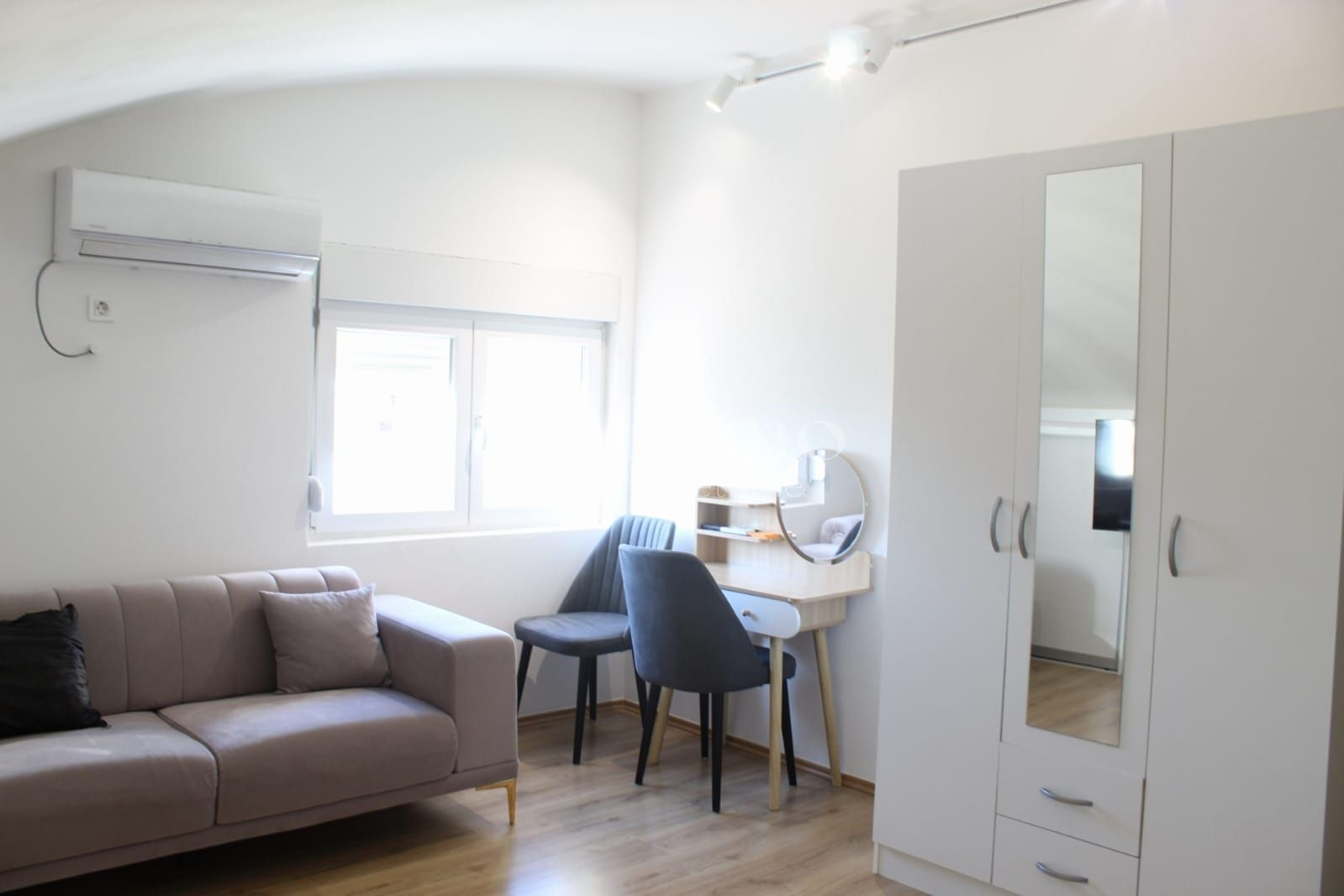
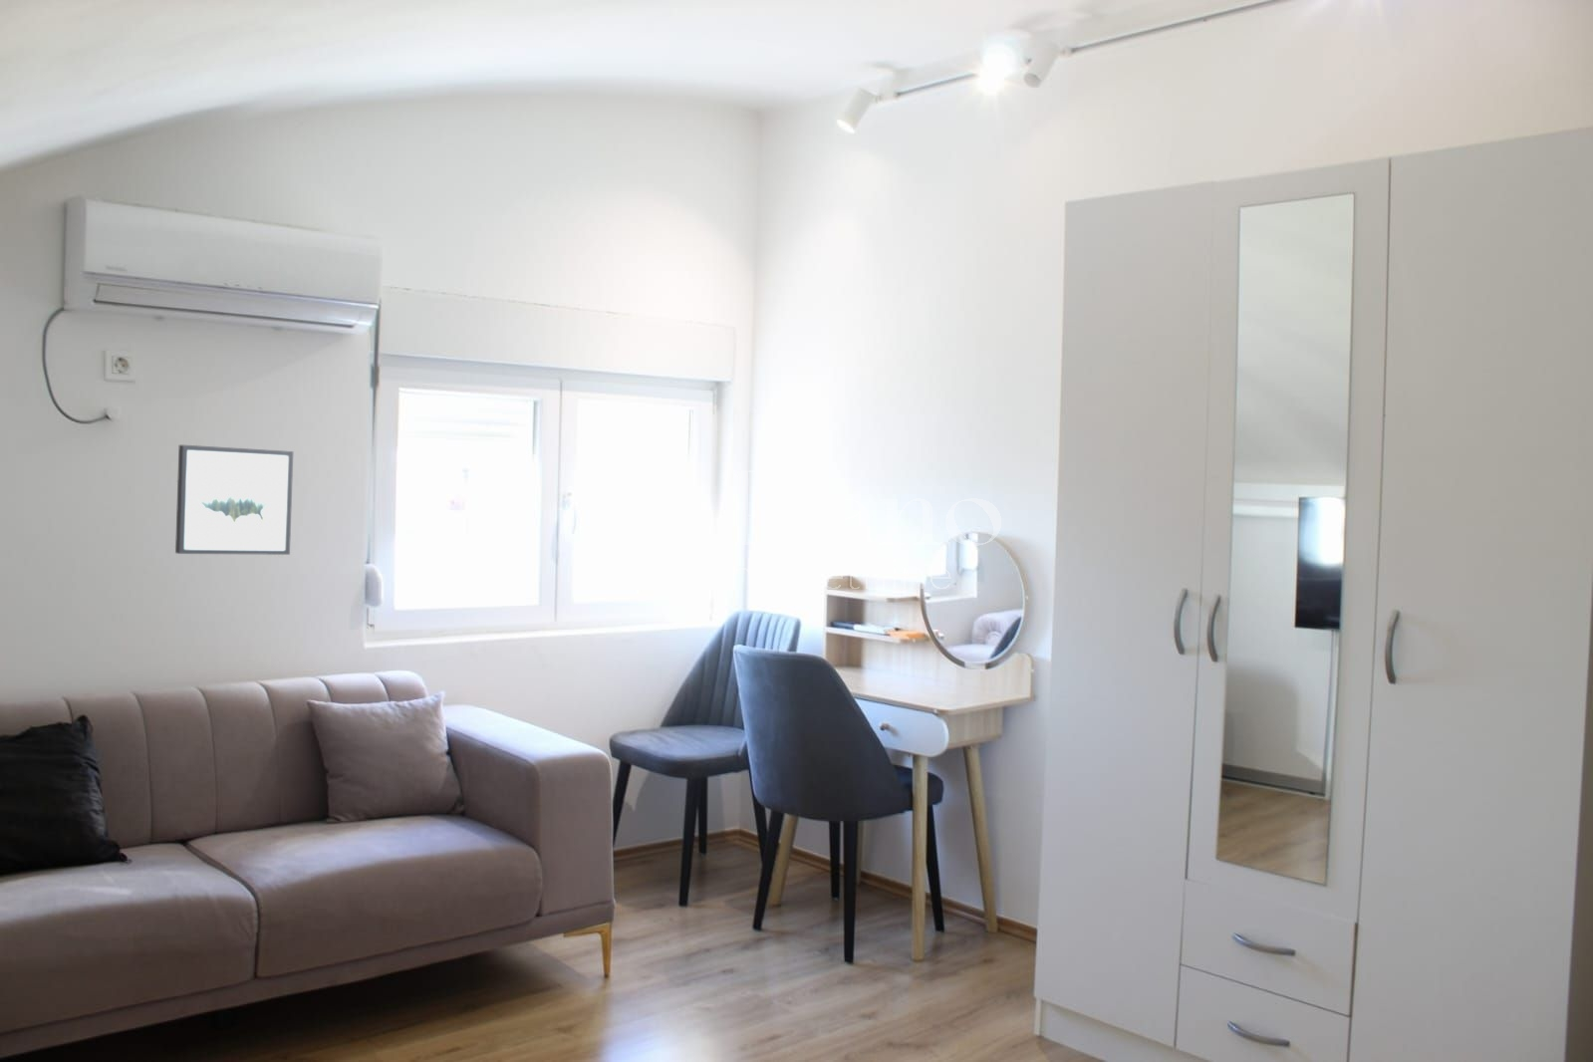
+ wall art (235, 501)
